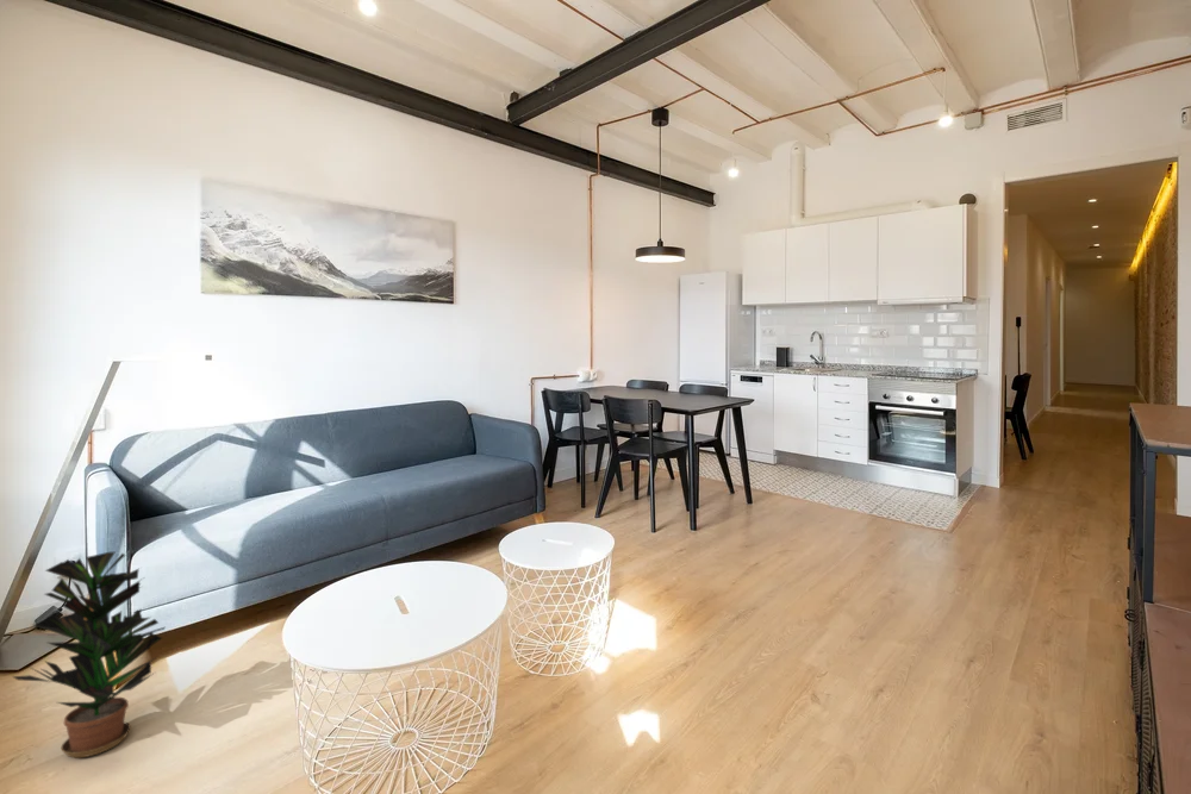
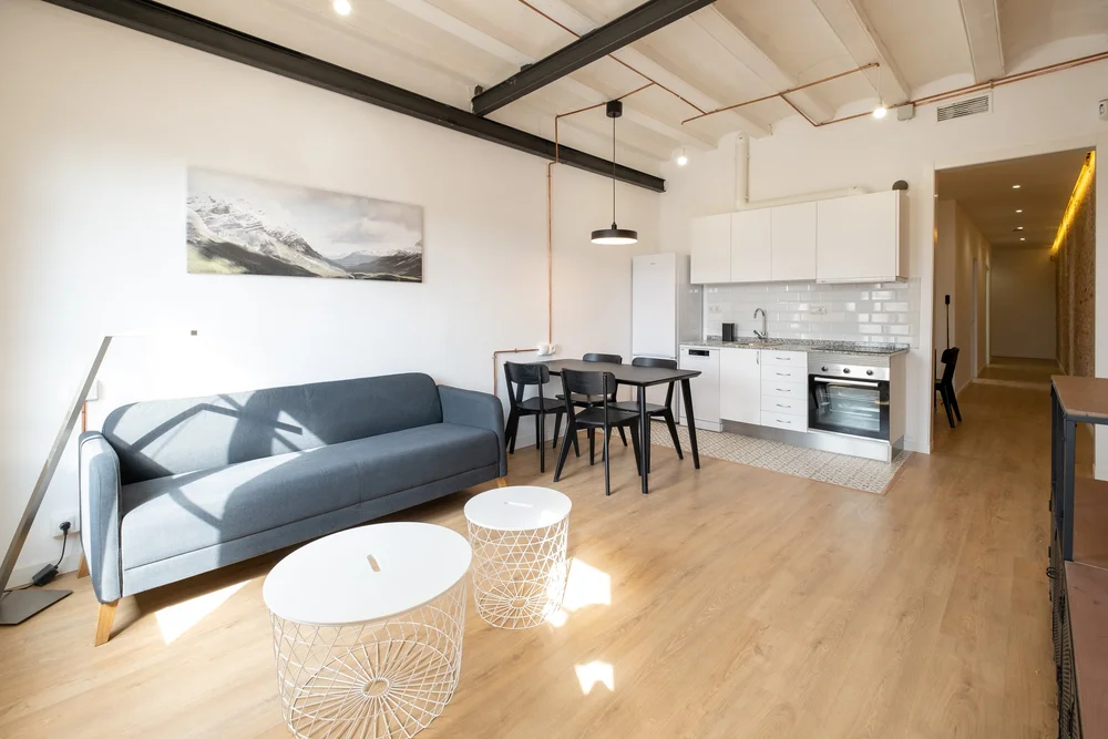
- potted plant (105, 645)
